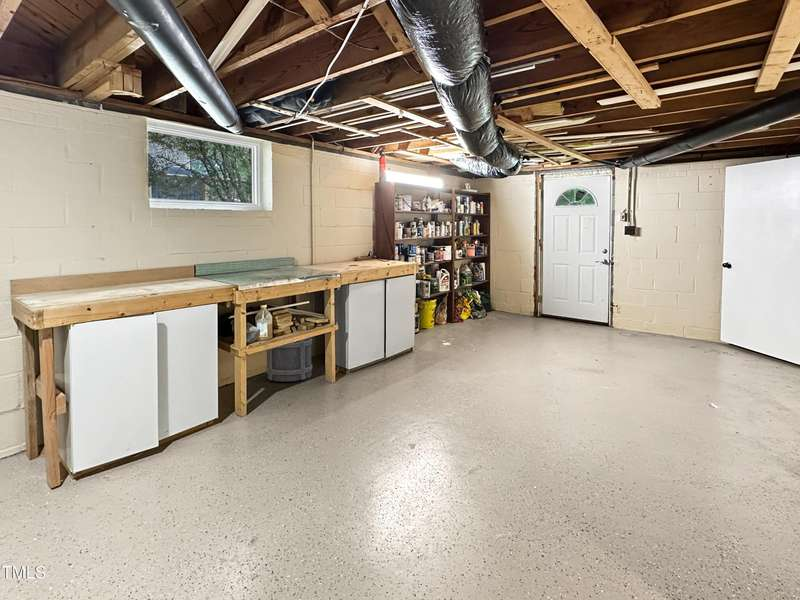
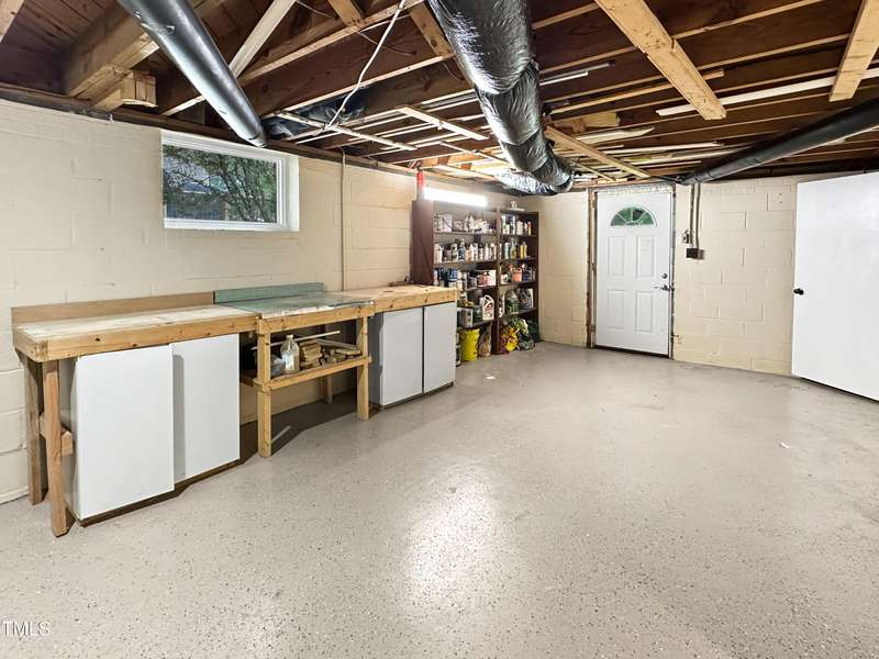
- bucket (289, 354)
